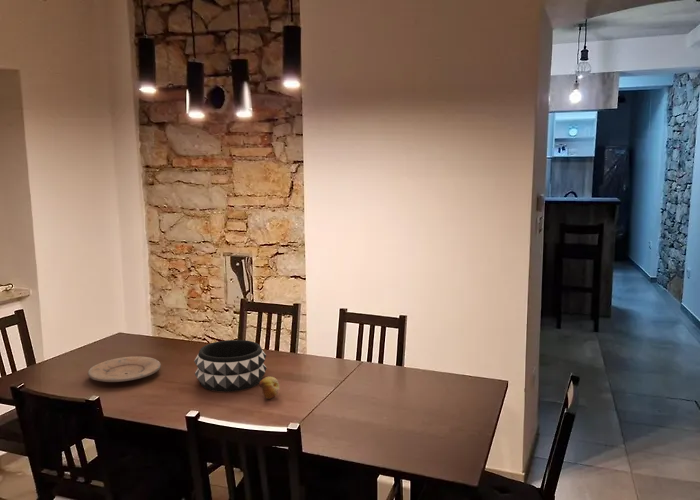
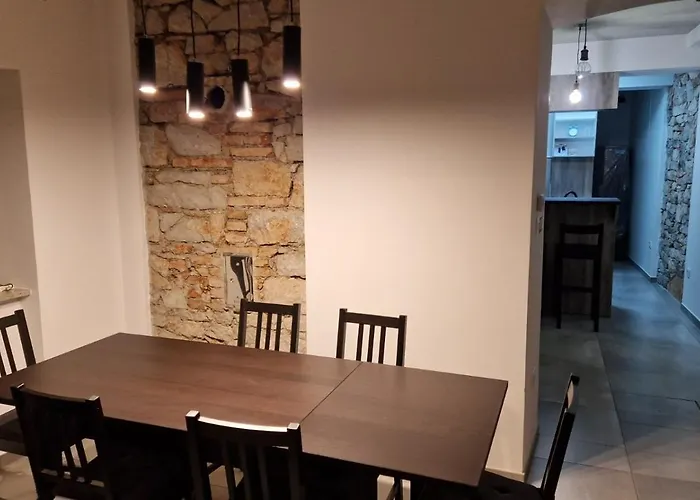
- decorative bowl (230, 364)
- plate (125, 371)
- fruit (269, 387)
